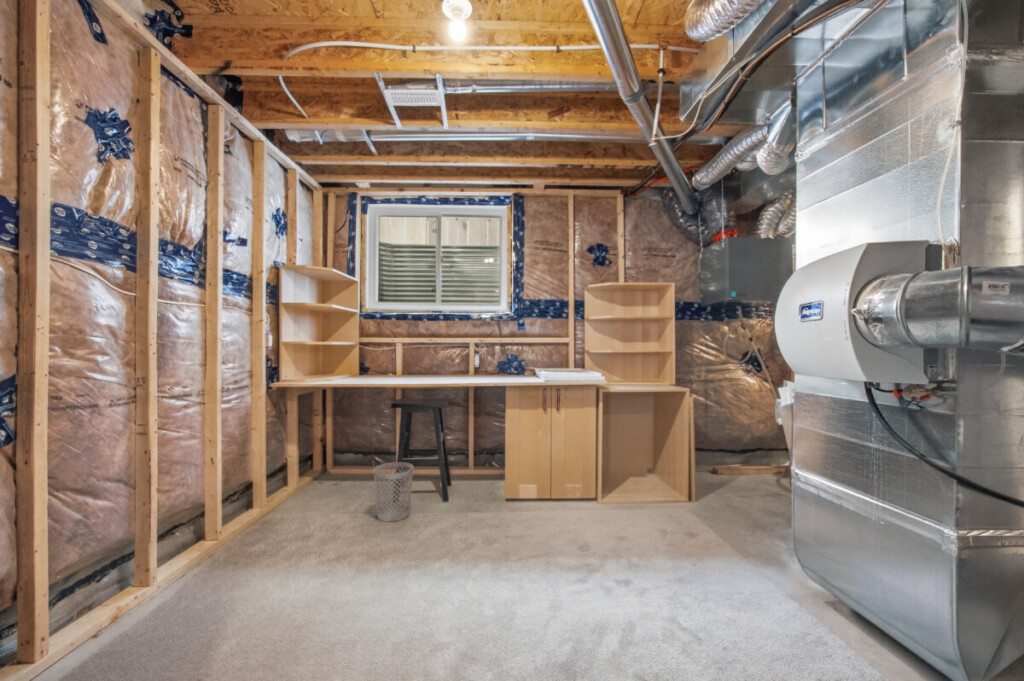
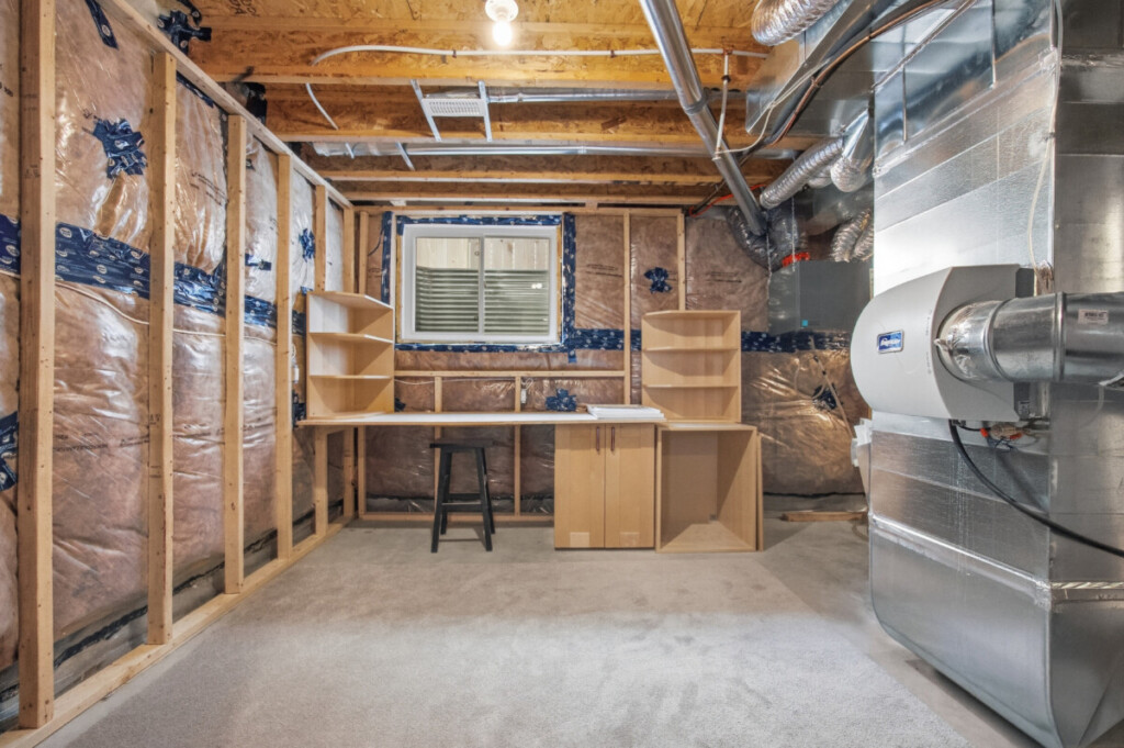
- wastebasket (393, 491)
